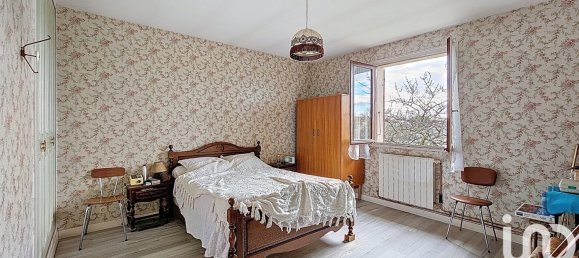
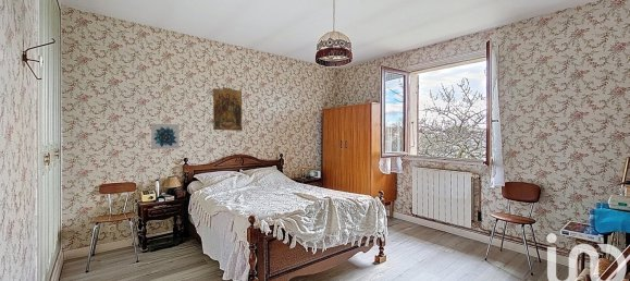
+ religious icon (227, 109)
+ wall art (165, 136)
